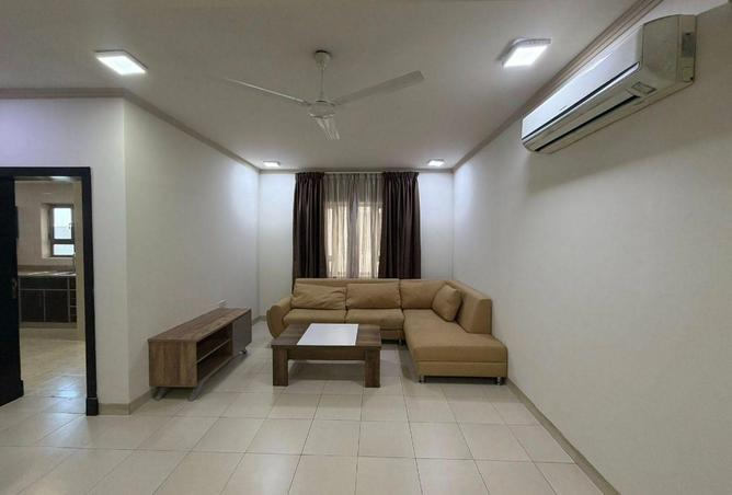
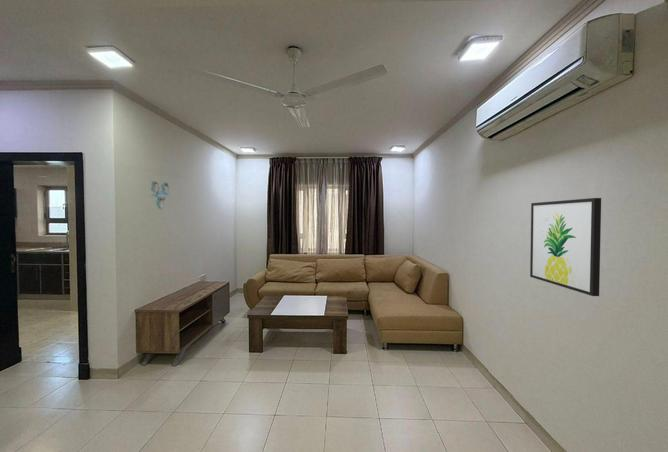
+ wall art (560, 243)
+ wall decoration (160, 195)
